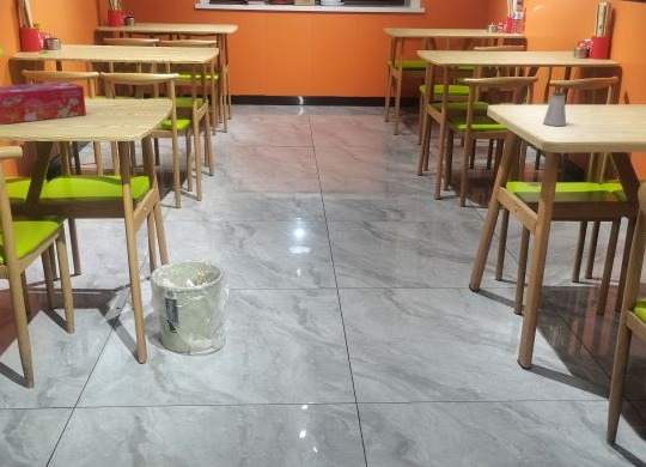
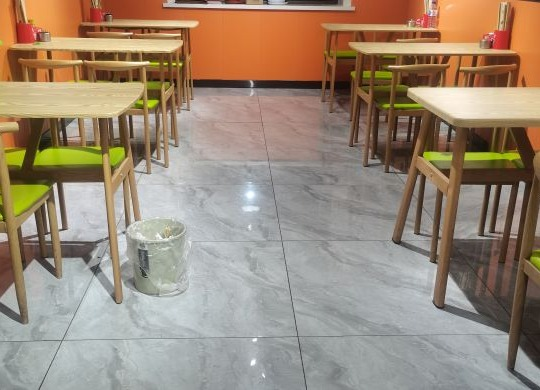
- saltshaker (556, 108)
- tissue box (33, 101)
